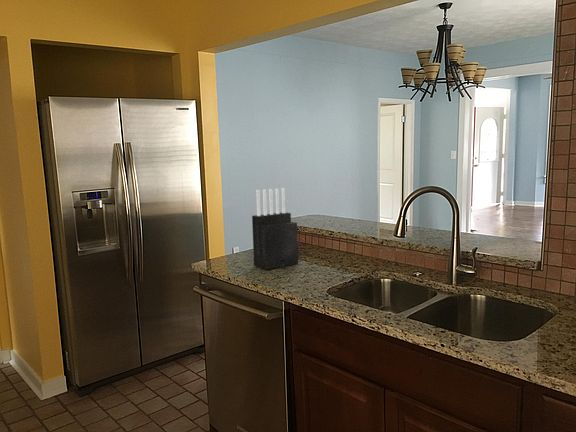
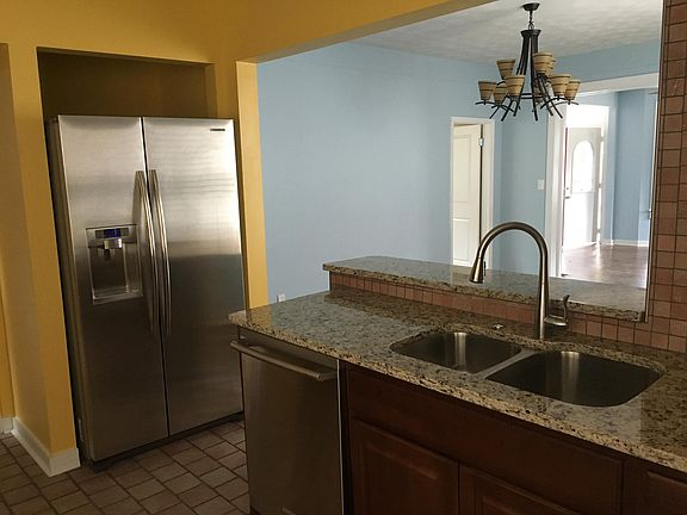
- knife block (276, 227)
